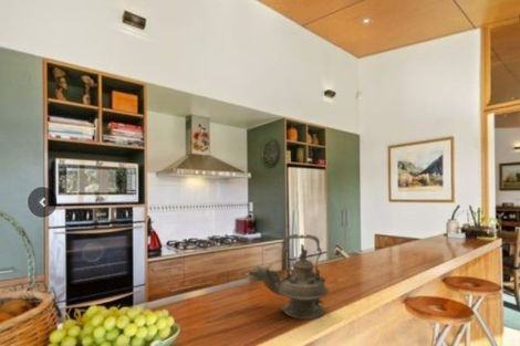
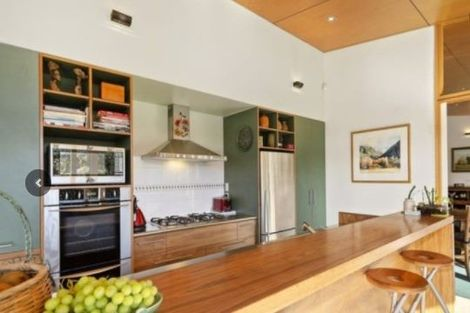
- teapot (288, 272)
